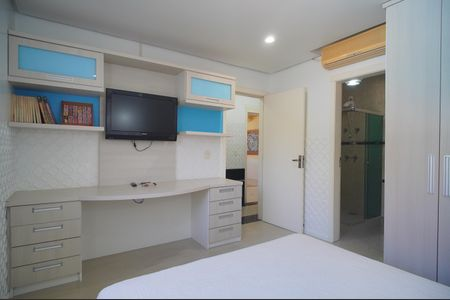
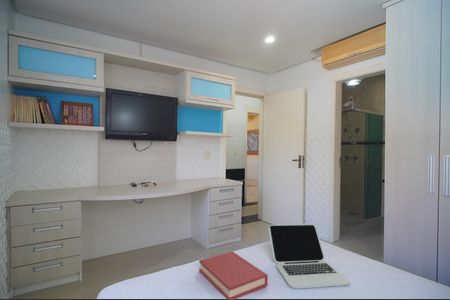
+ hardback book (231, 272)
+ laptop (304, 251)
